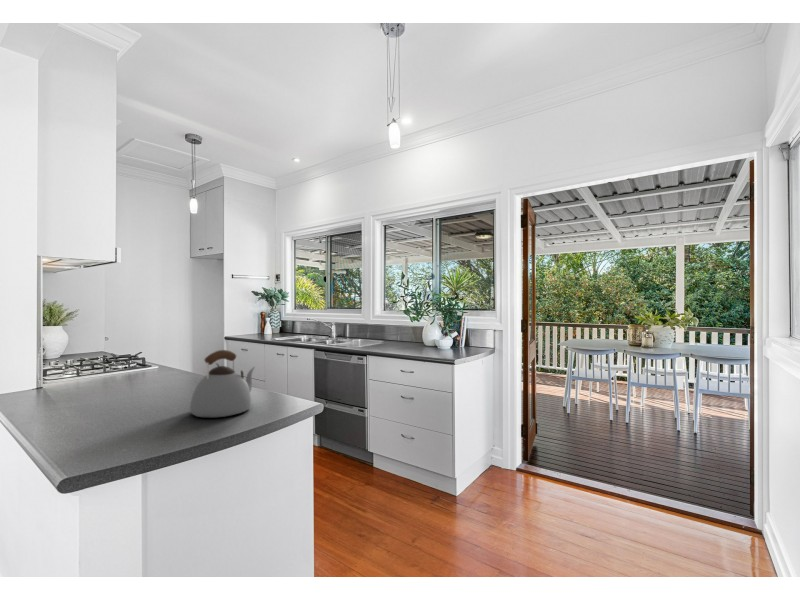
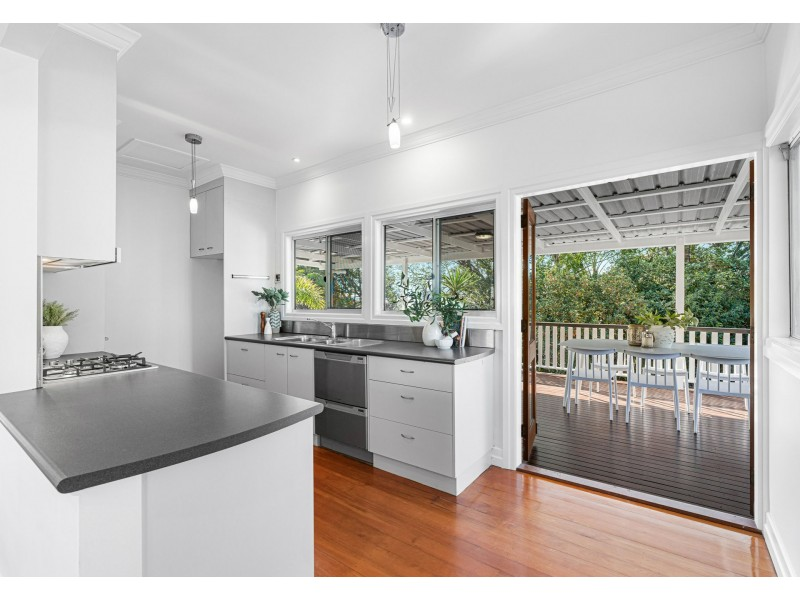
- kettle (228, 379)
